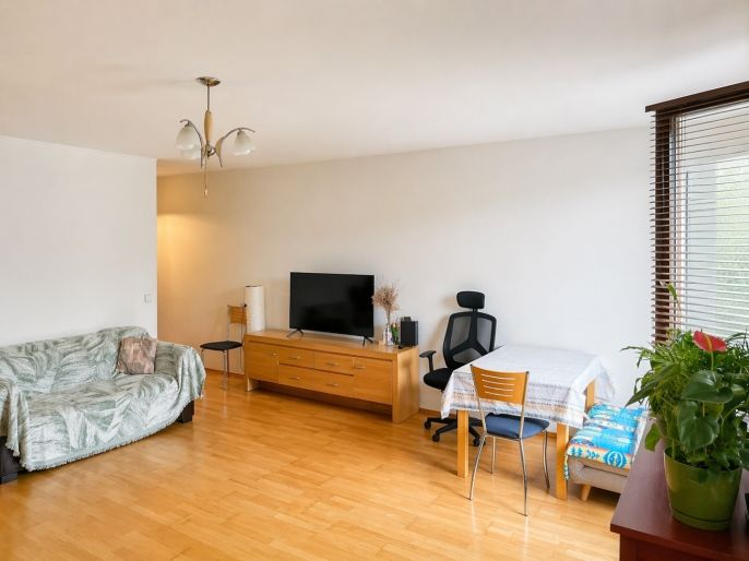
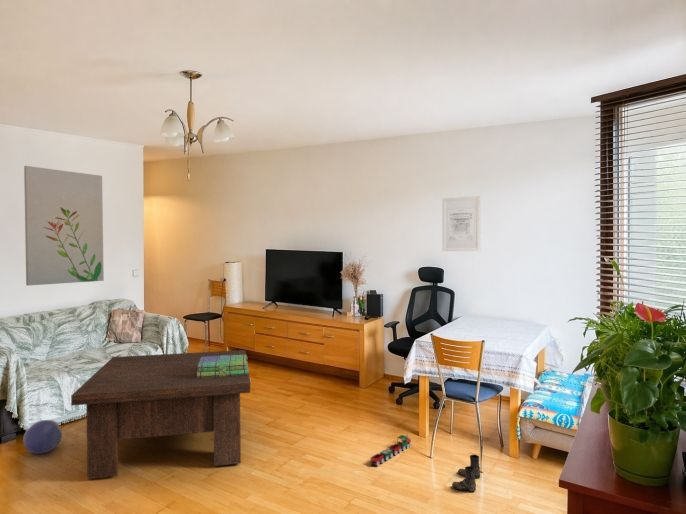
+ stack of books (223, 365)
+ wall art (66, 227)
+ boots (466, 471)
+ wall art (460, 224)
+ toy train (391, 448)
+ ball (43, 436)
+ coffee table (175, 405)
